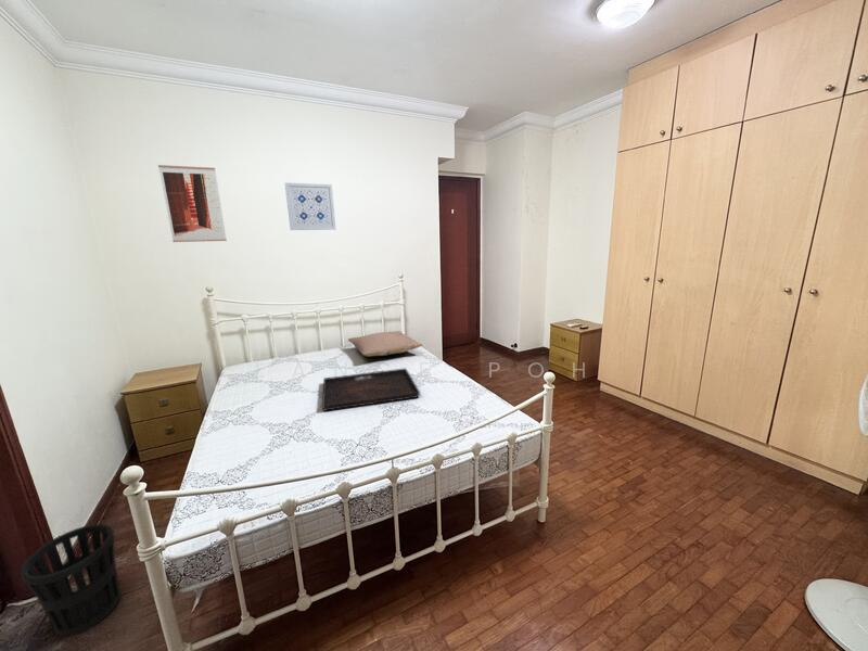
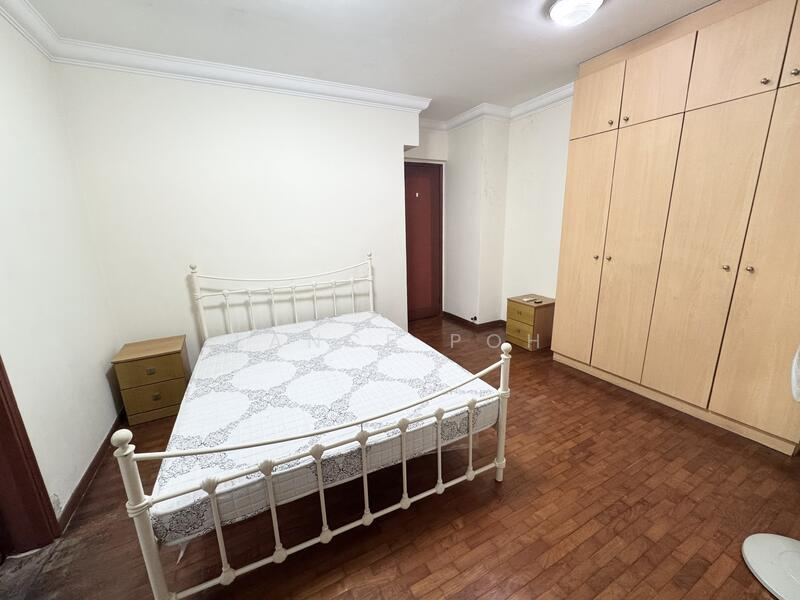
- wastebasket (79, 579)
- wall art (193, 204)
- serving tray (369, 387)
- pillow (383, 343)
- wall art (310, 207)
